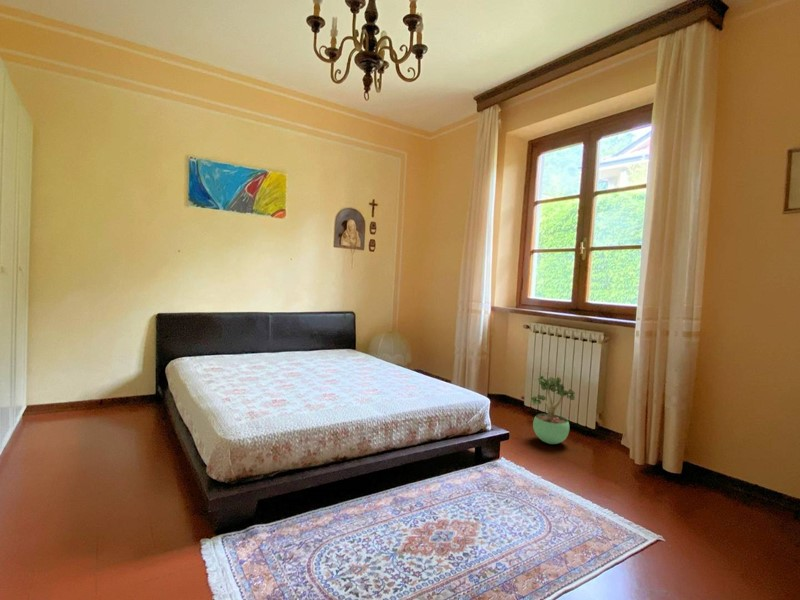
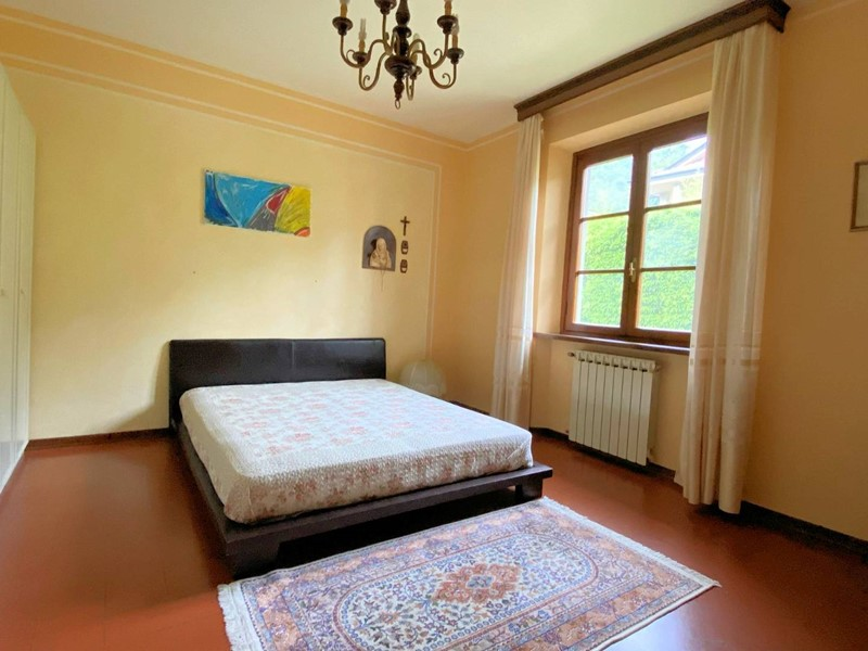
- potted plant (553, 409)
